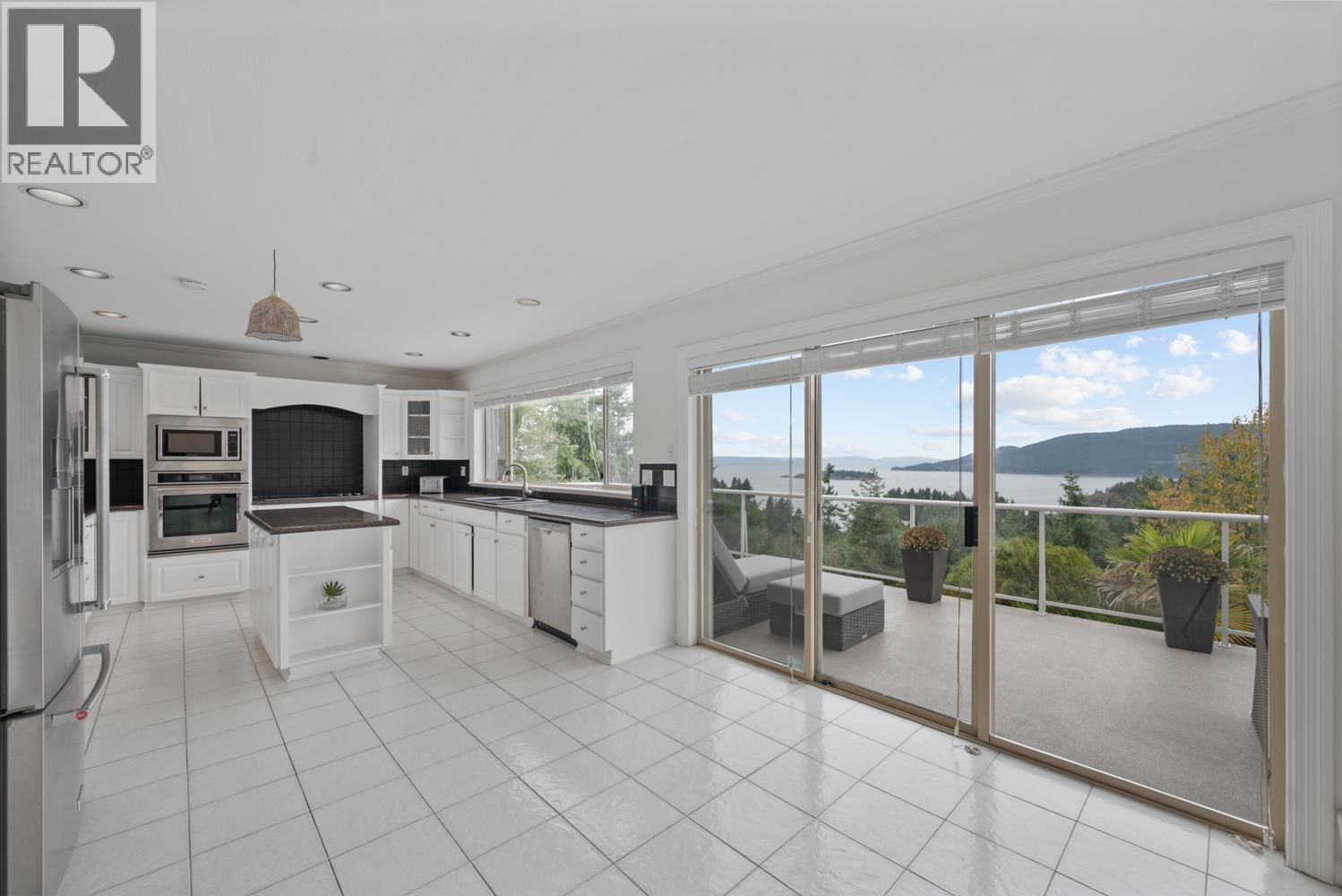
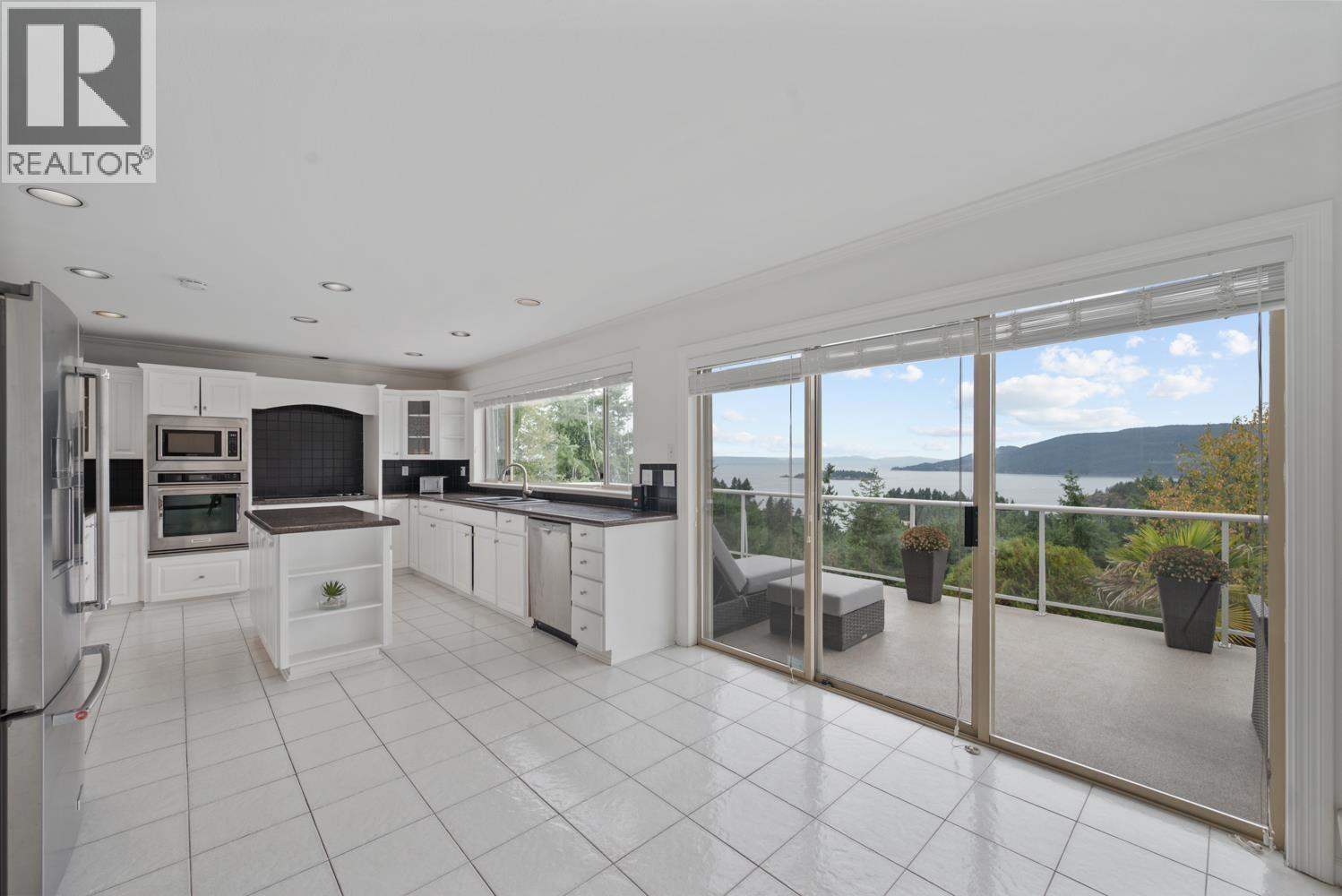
- pendant lamp (274, 293)
